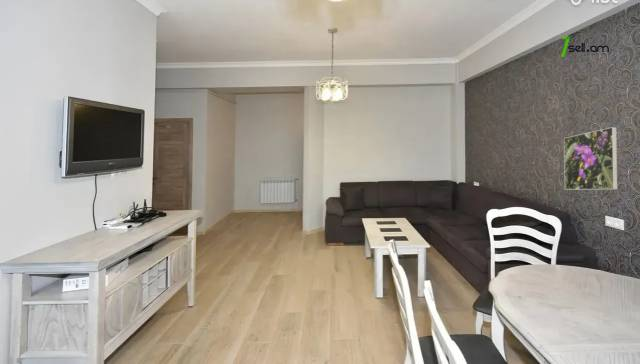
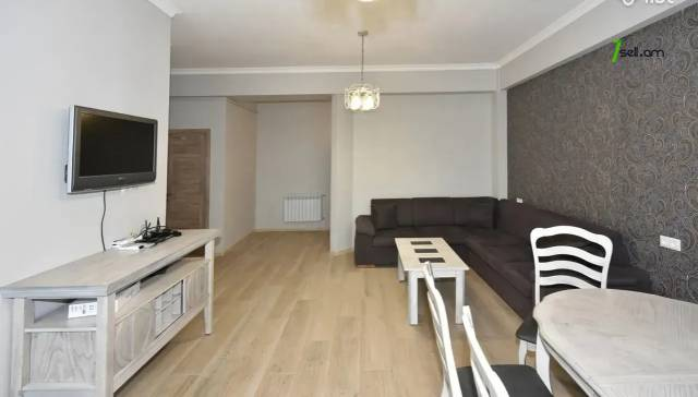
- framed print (588, 161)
